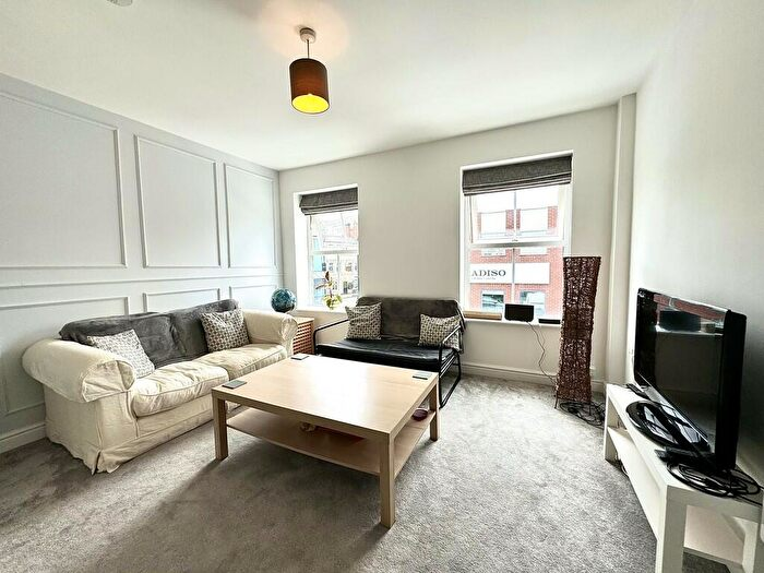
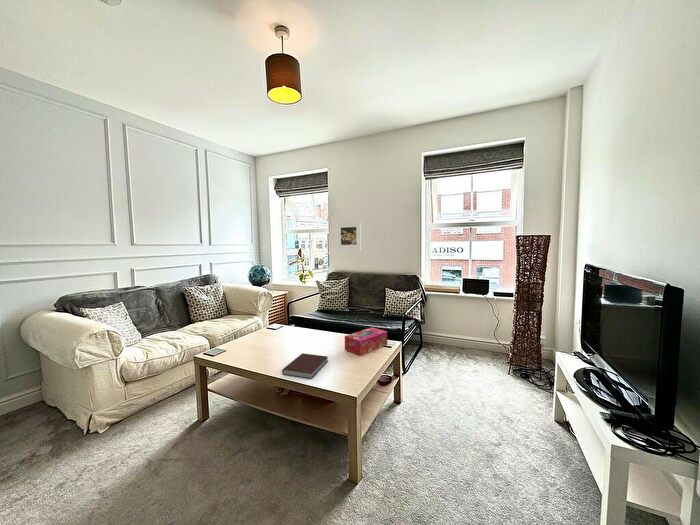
+ tissue box (366, 340)
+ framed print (348, 236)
+ notebook (306, 364)
